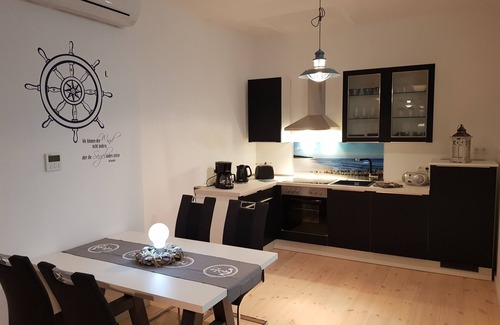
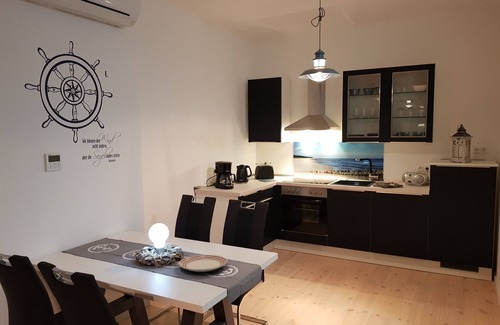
+ dinner plate (203, 263)
